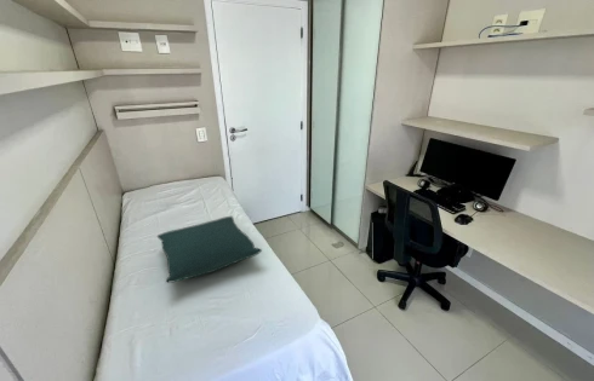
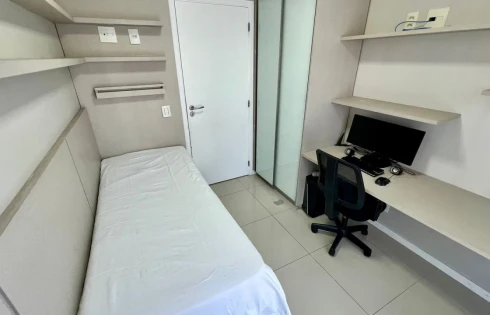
- pillow (206, 243)
